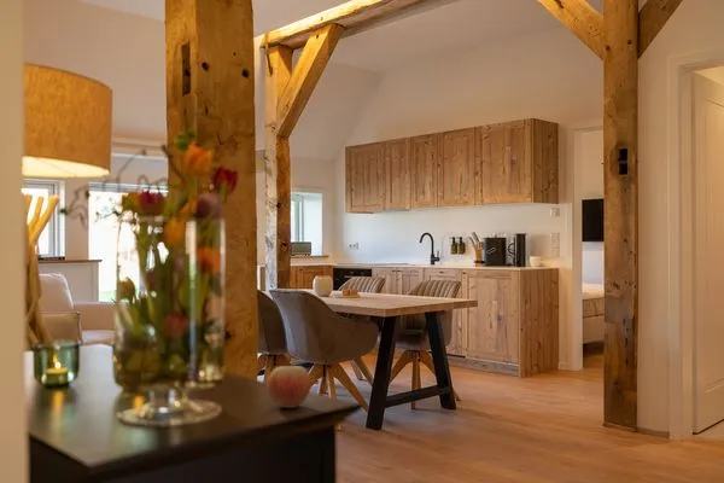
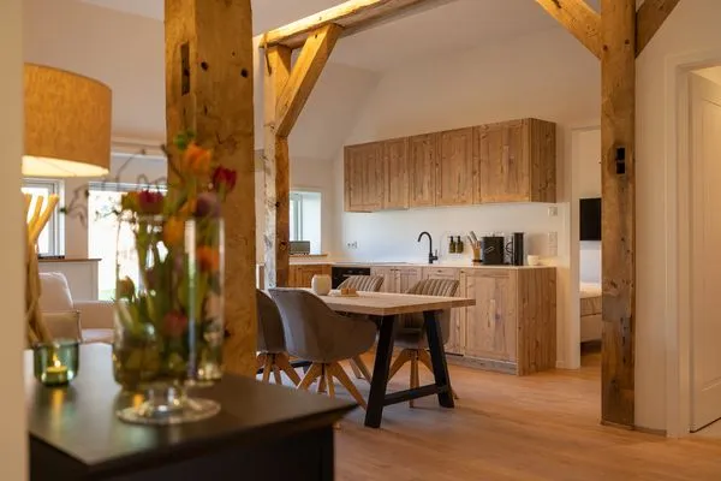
- apple (288, 385)
